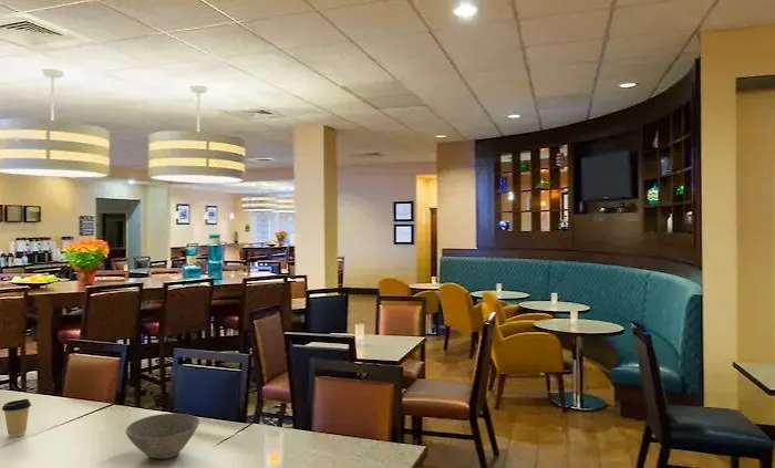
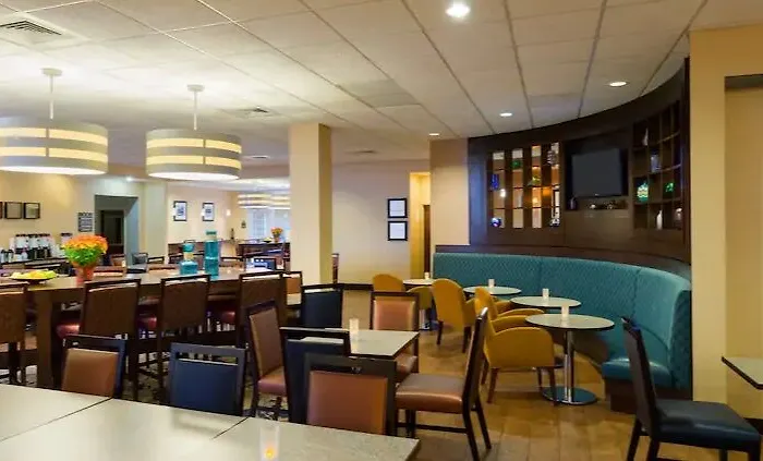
- bowl (164, 438)
- coffee cup (17, 417)
